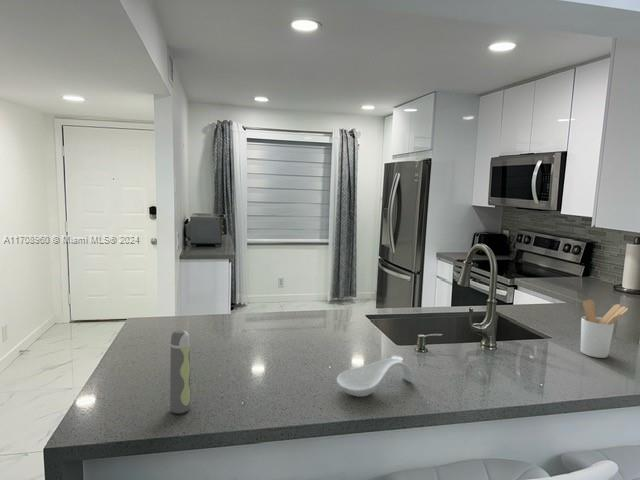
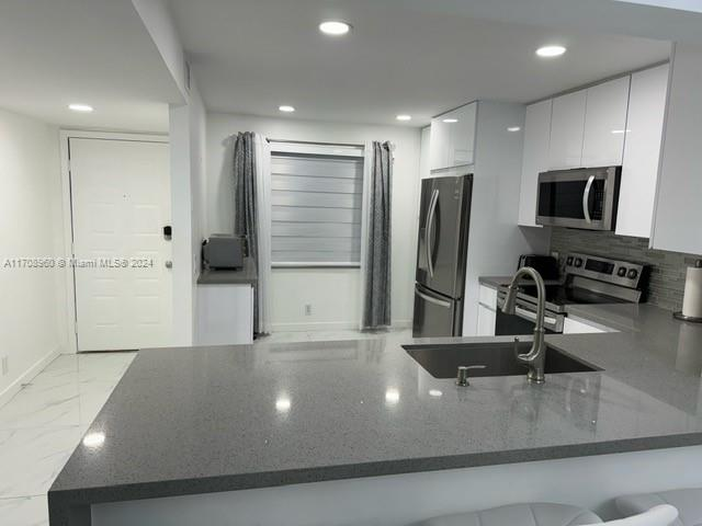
- spray bottle (180, 370)
- spoon rest (376, 375)
- utensil holder (603, 328)
